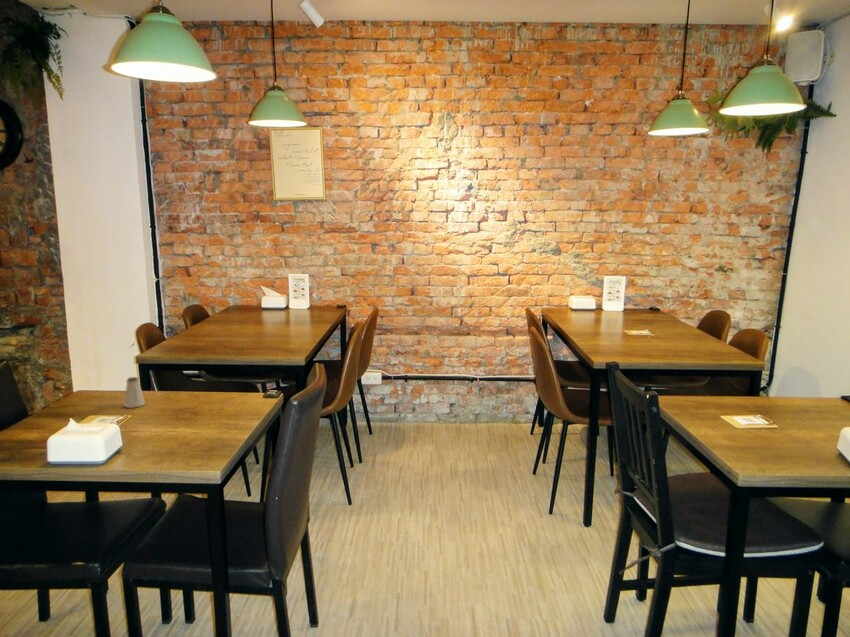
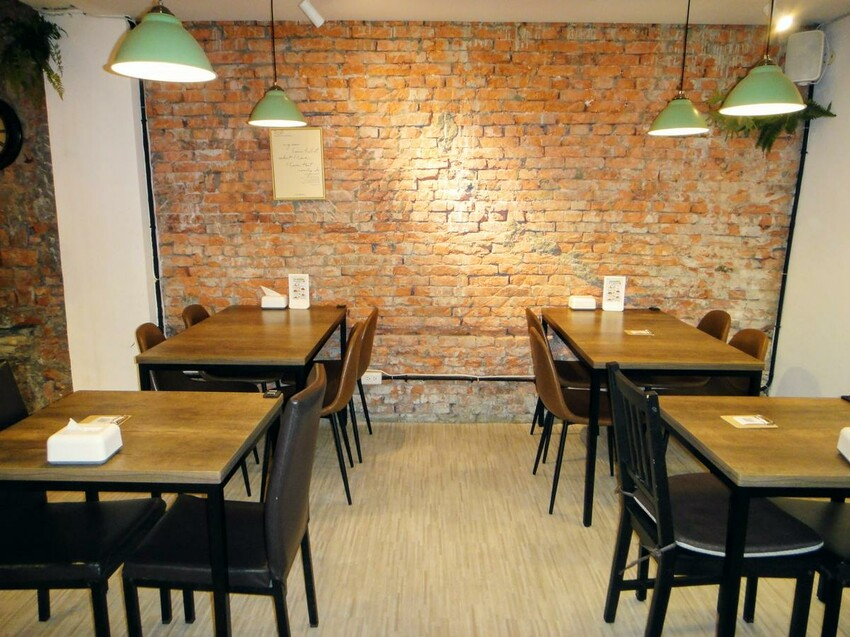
- saltshaker (133, 391)
